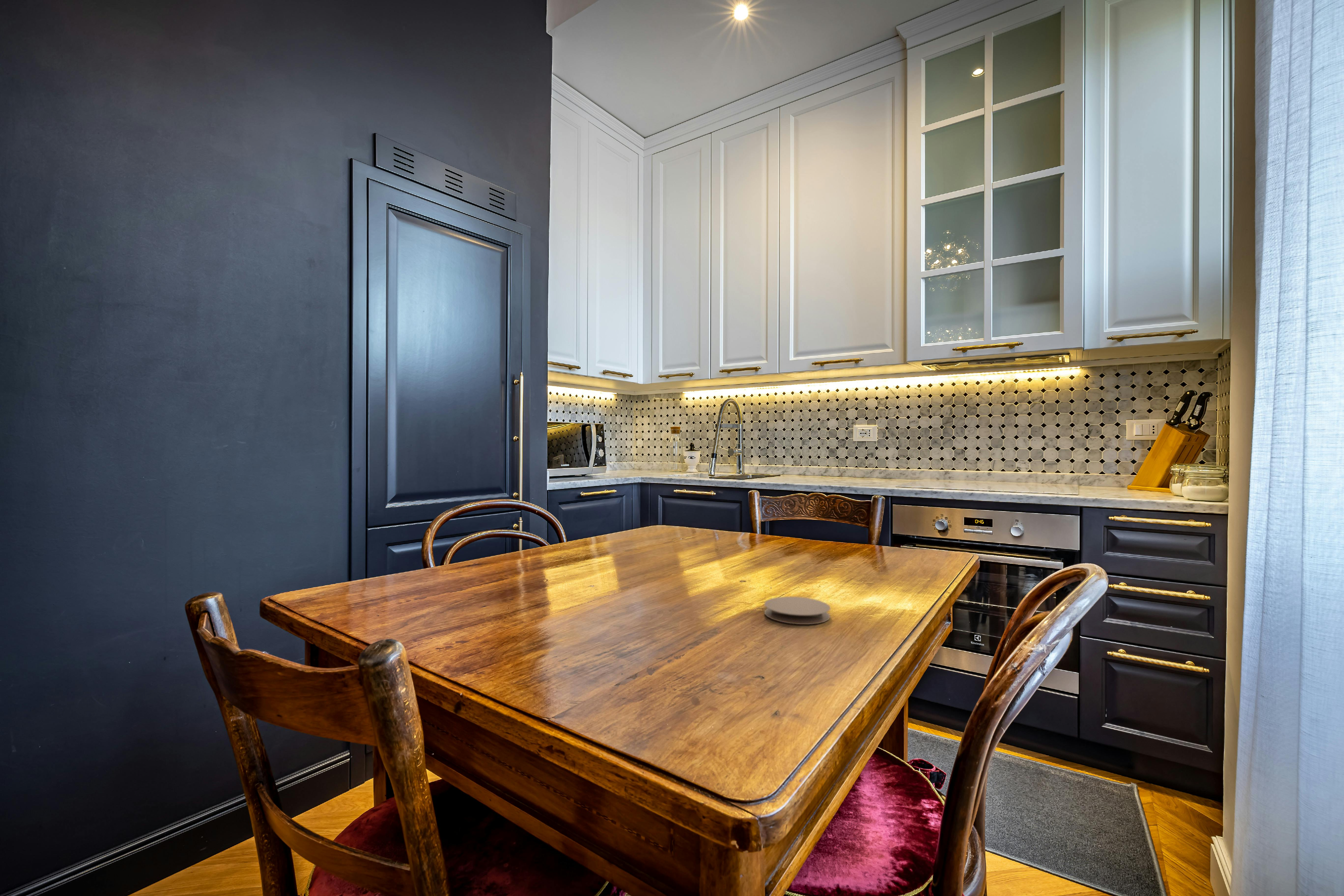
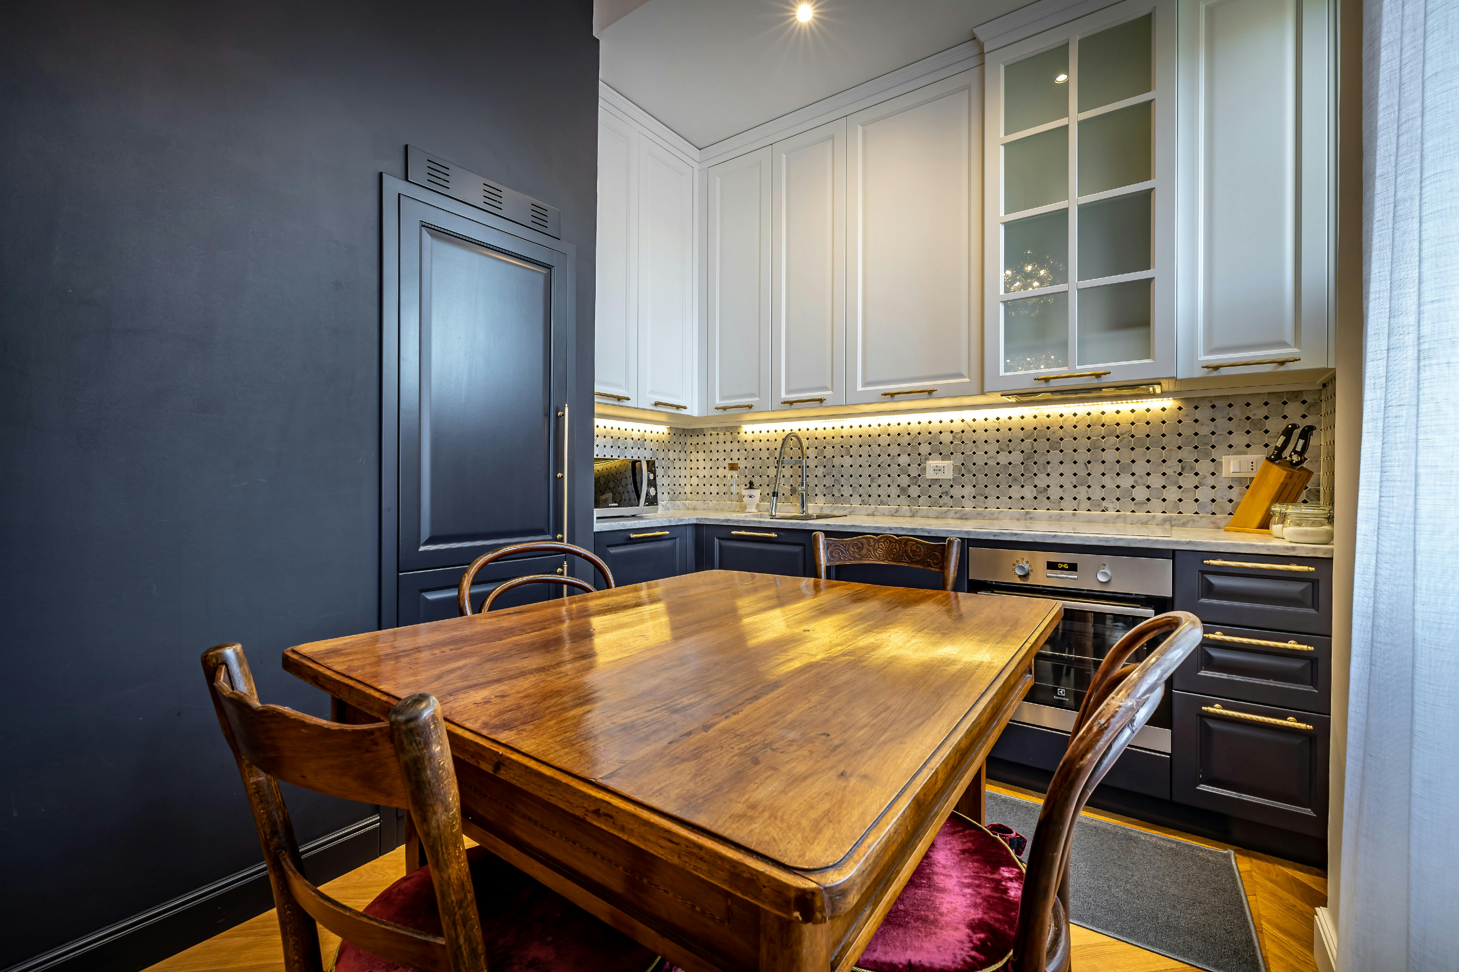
- coaster (797, 610)
